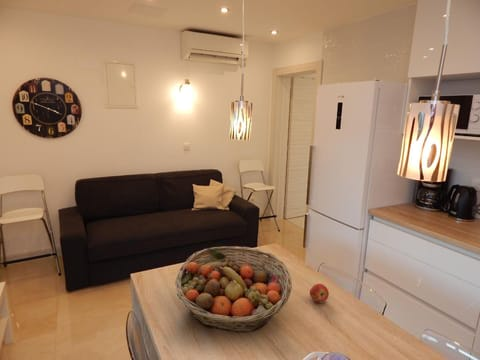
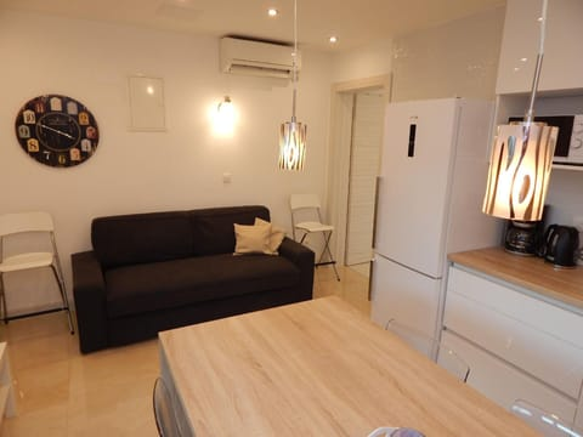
- fruit basket (232, 286)
- apple (319, 292)
